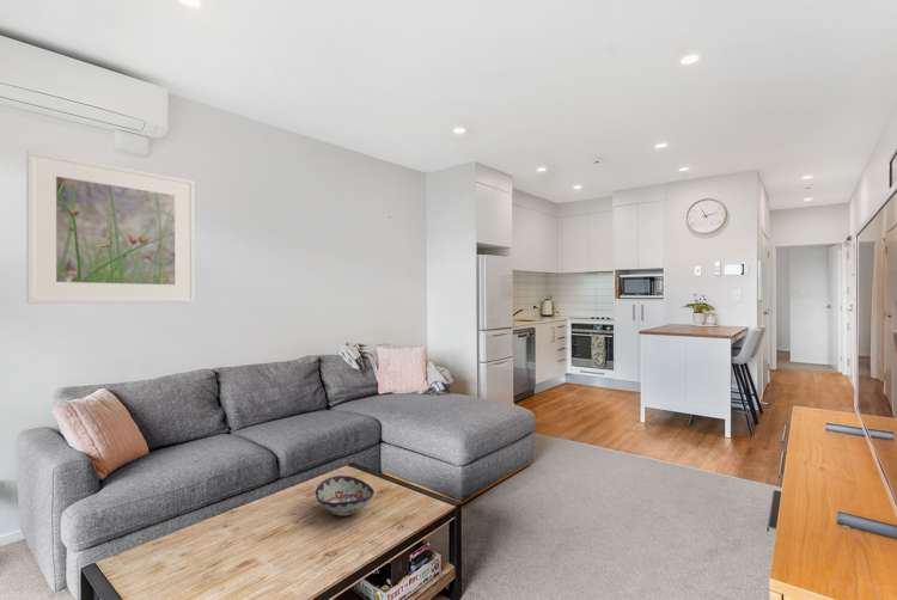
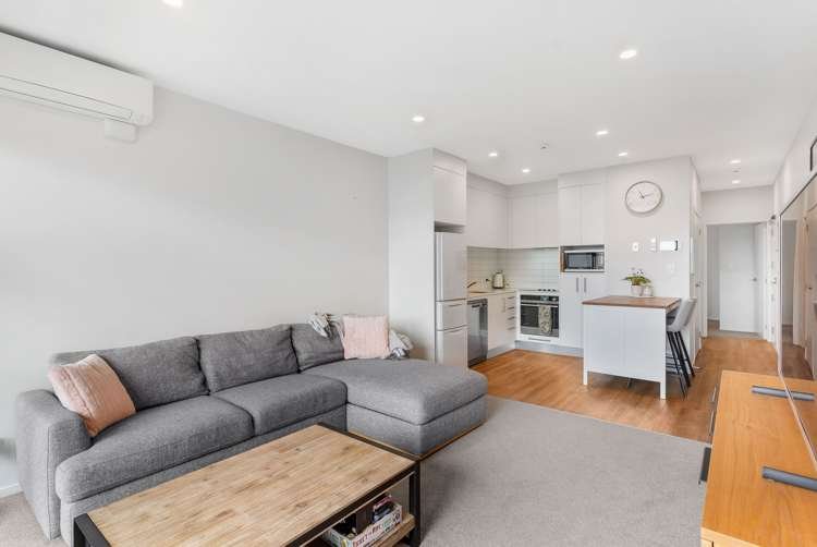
- decorative bowl (344, 498)
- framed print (120, 234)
